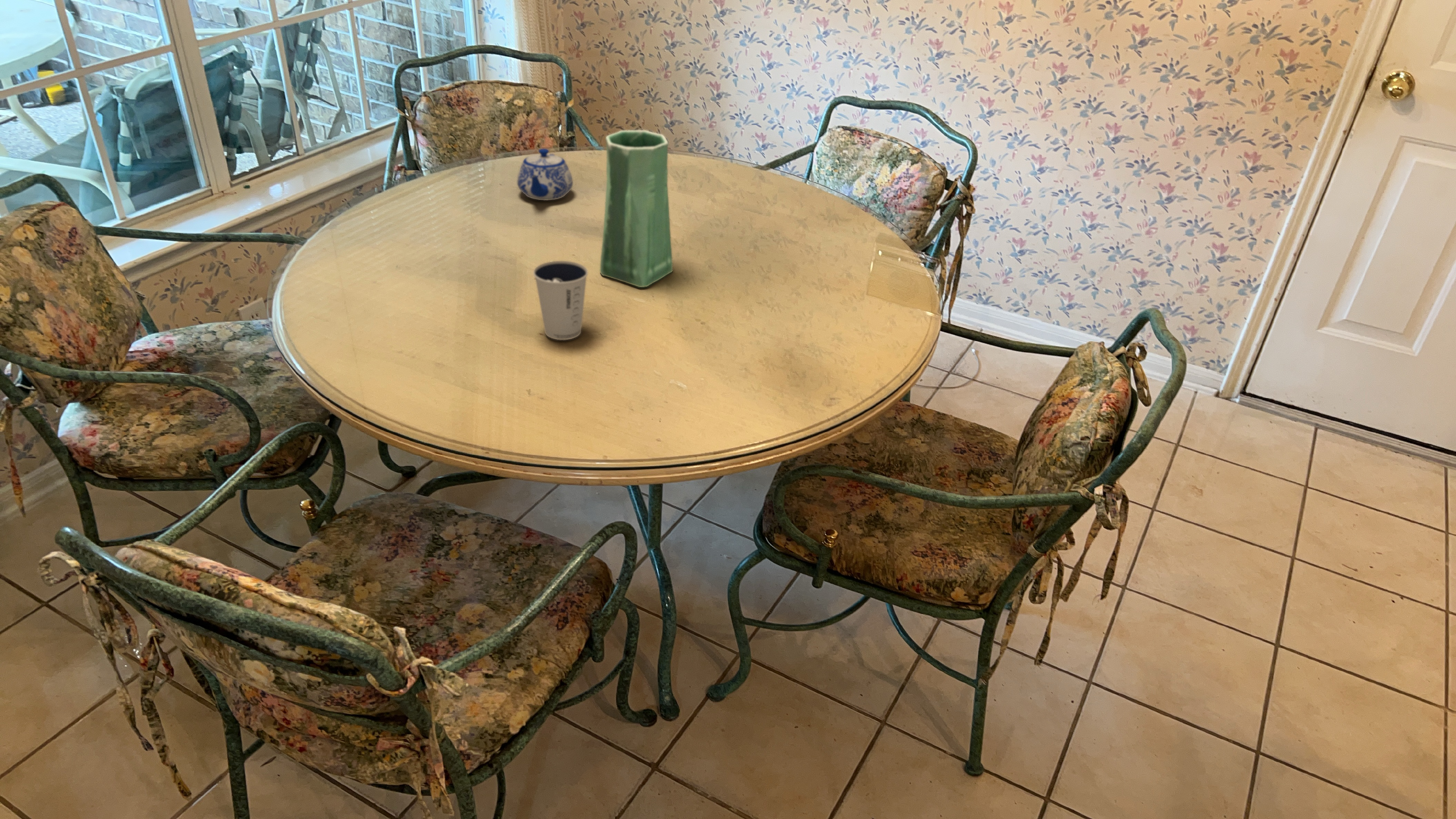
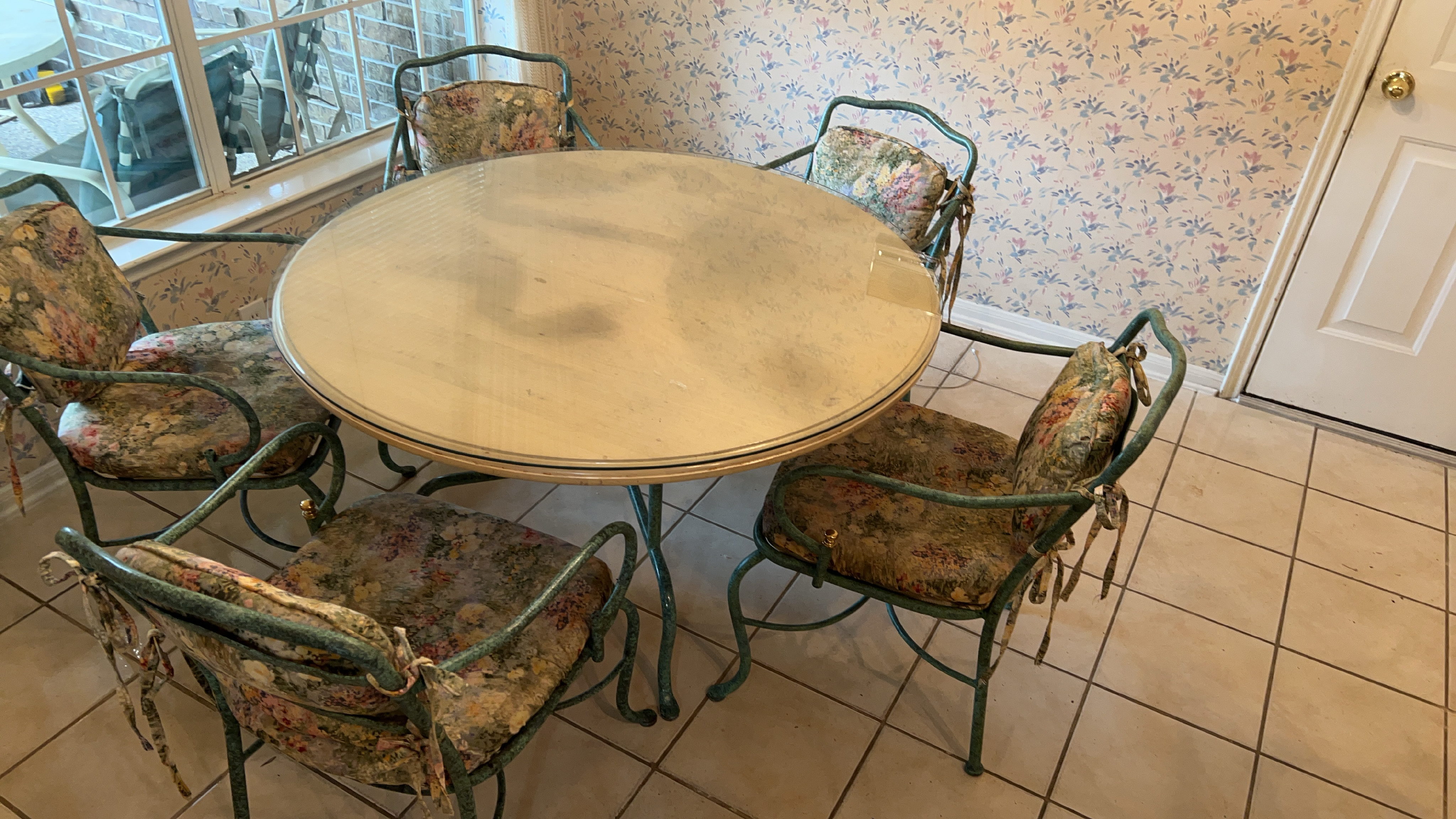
- teapot (544, 174)
- vase (637, 207)
- dixie cup (562, 303)
